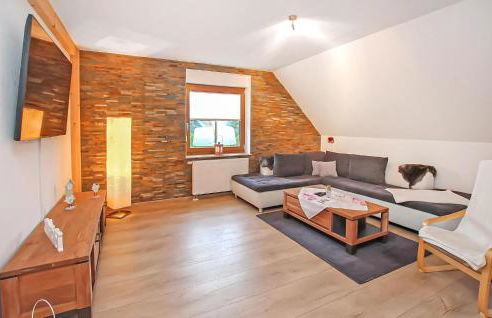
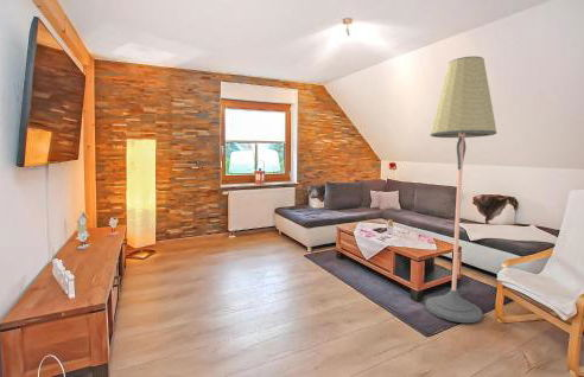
+ floor lamp (458, 188)
